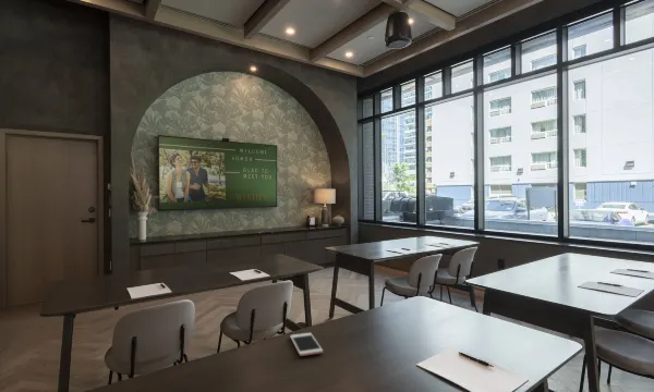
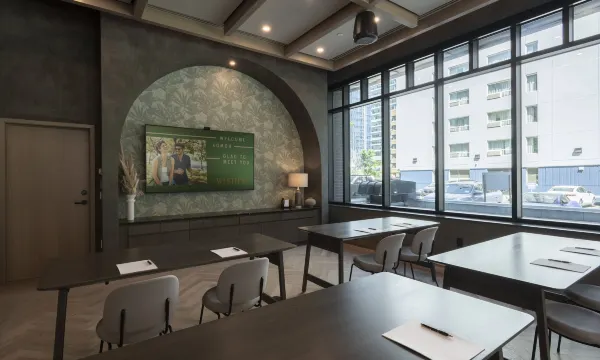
- cell phone (305, 343)
